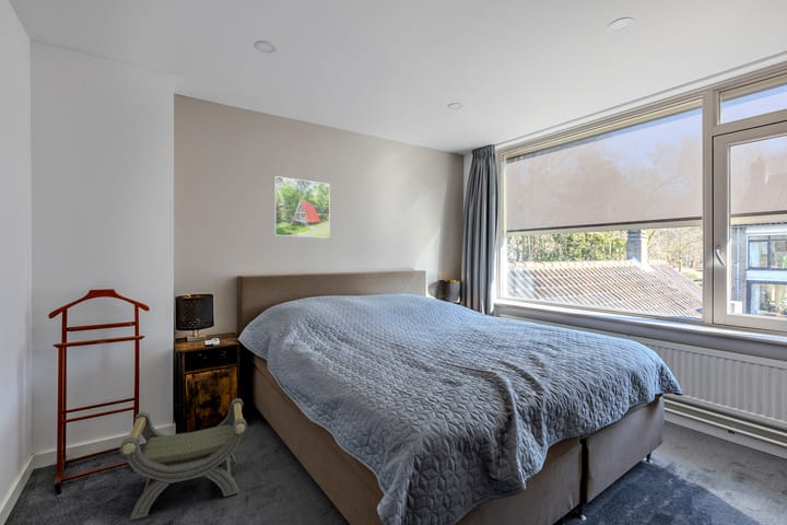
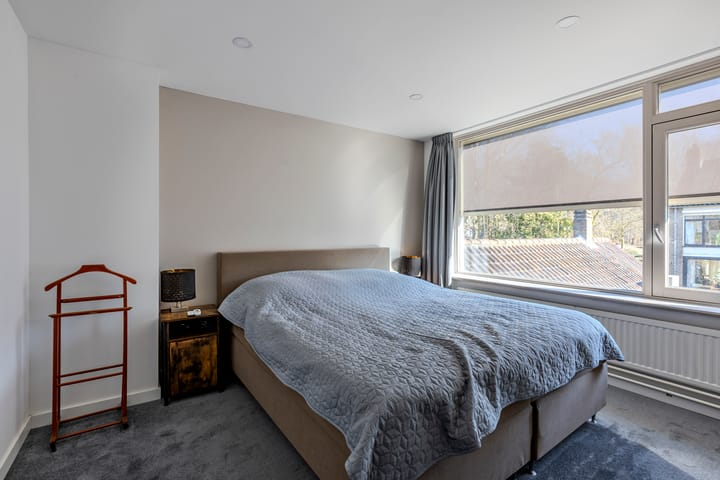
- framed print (303, 208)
- stool (189, 451)
